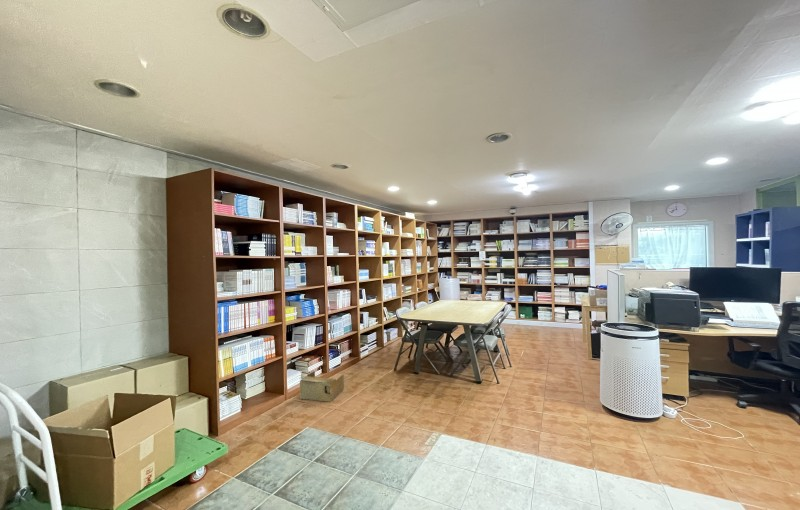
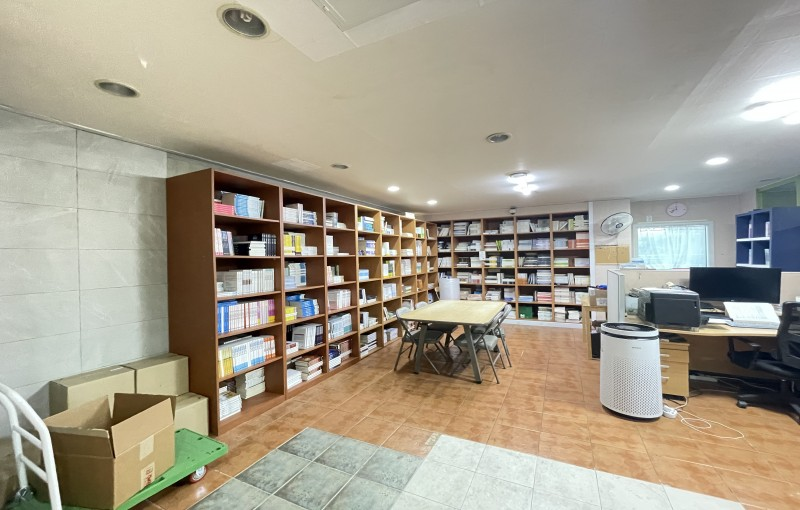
- cardboard box (321, 385)
